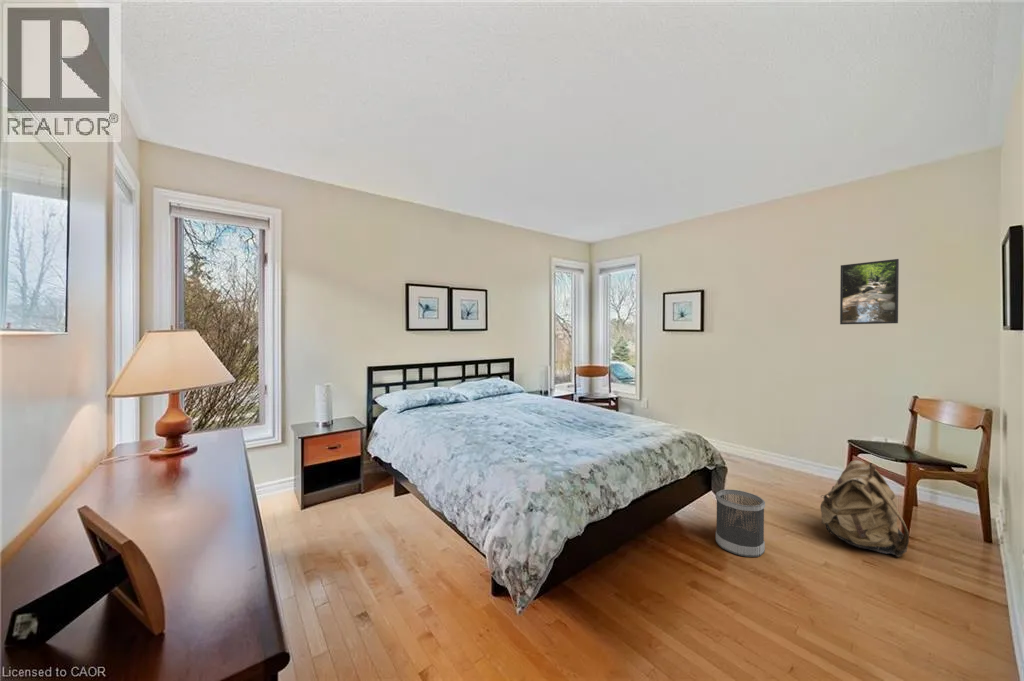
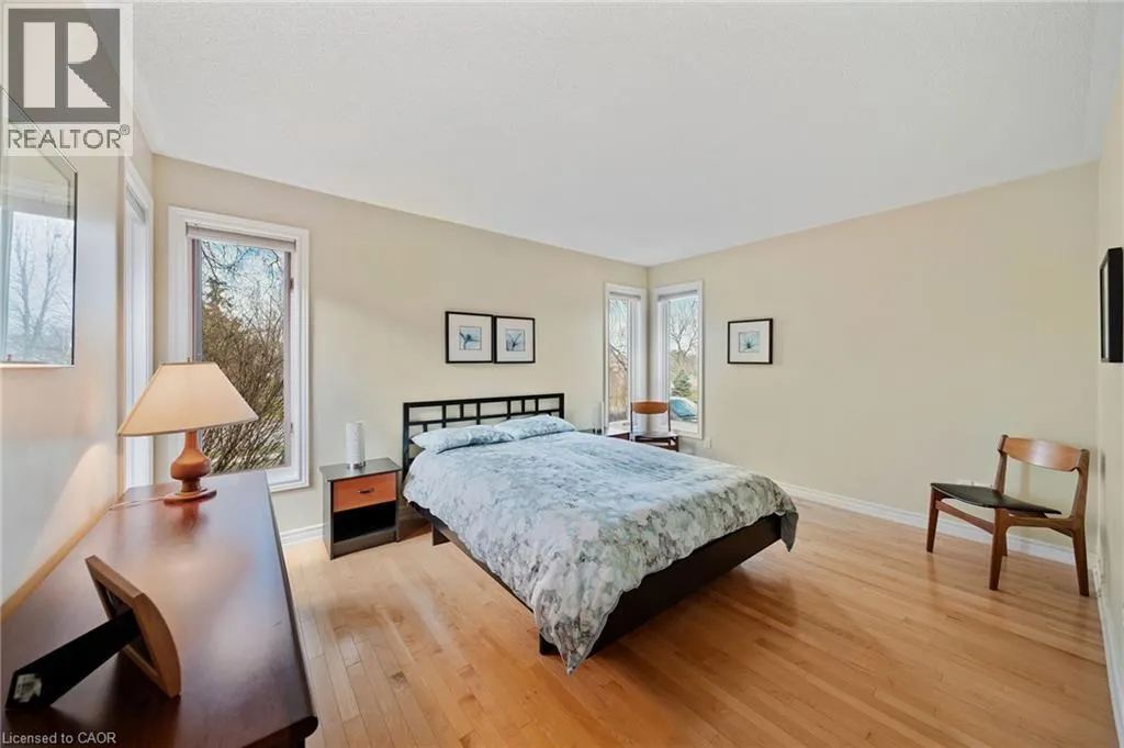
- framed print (868, 293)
- backpack (866, 500)
- wastebasket (739, 521)
